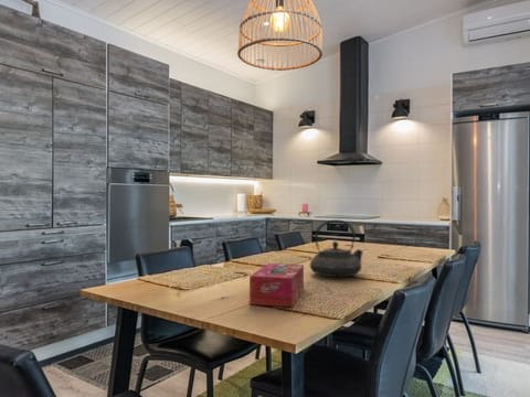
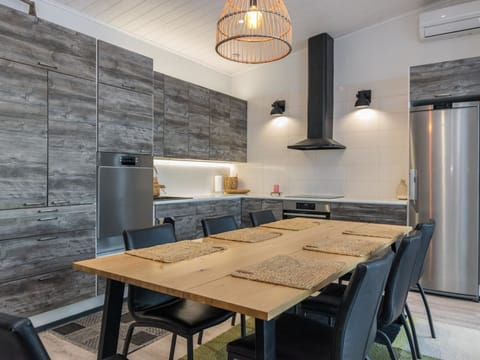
- tissue box (278, 282)
- teapot (338, 248)
